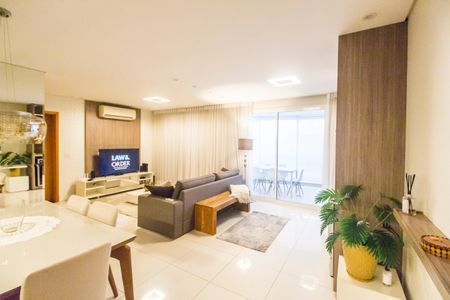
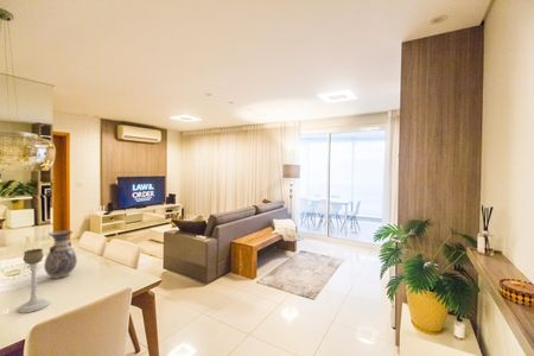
+ vase (61, 254)
+ candle holder (33, 278)
